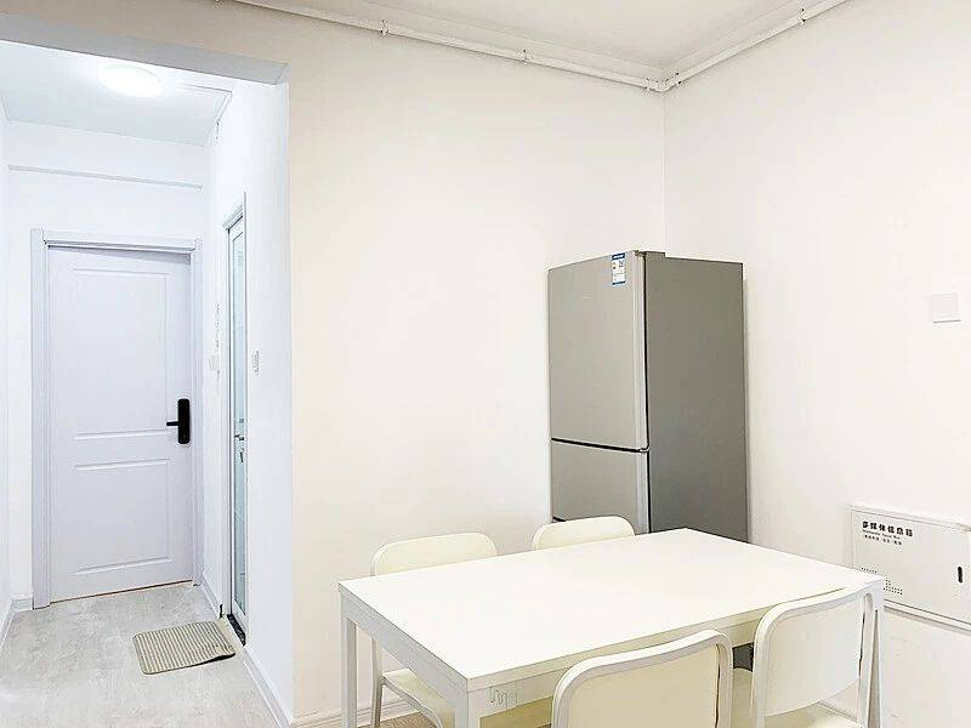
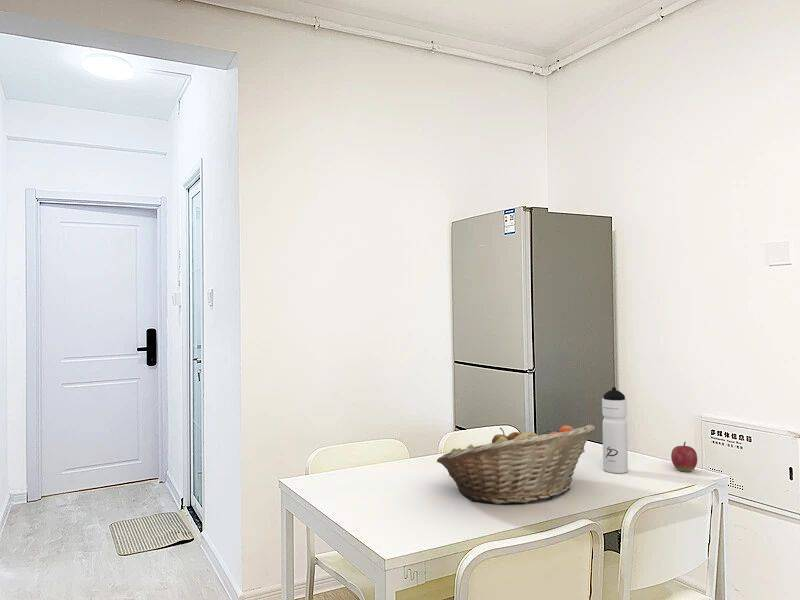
+ apple (684, 455)
+ fruit basket (517, 456)
+ water bottle (614, 428)
